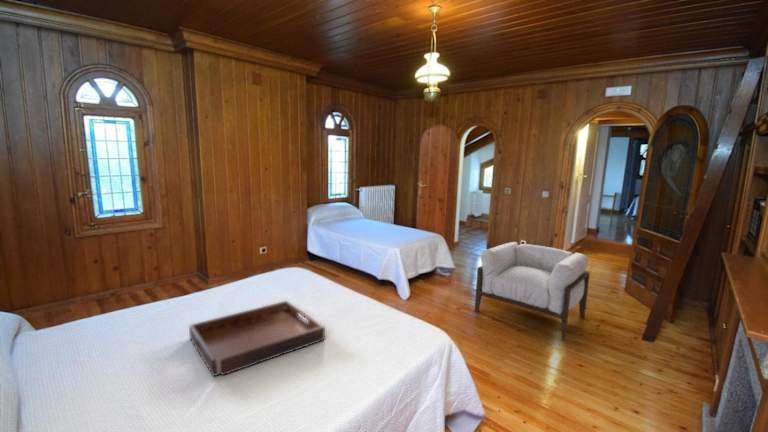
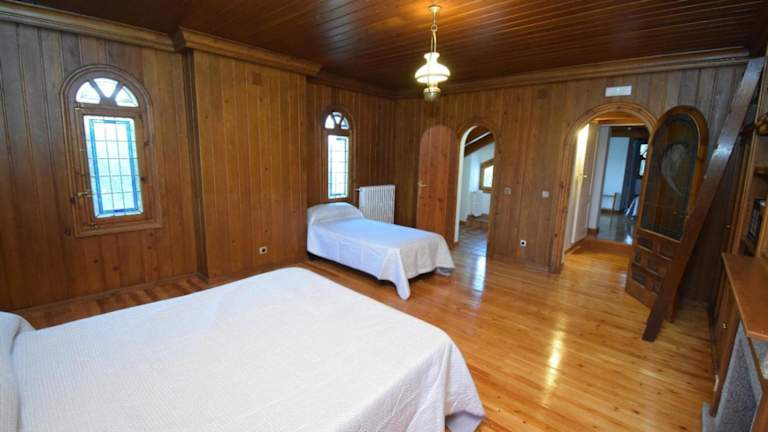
- serving tray (257, 332)
- armchair (532, 282)
